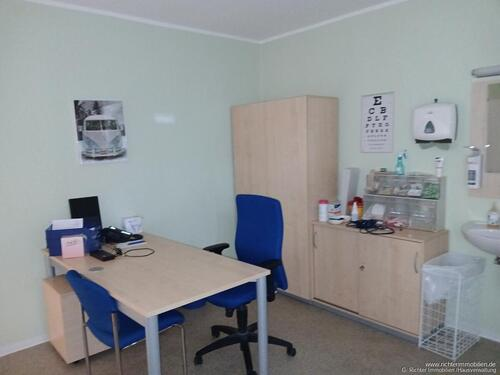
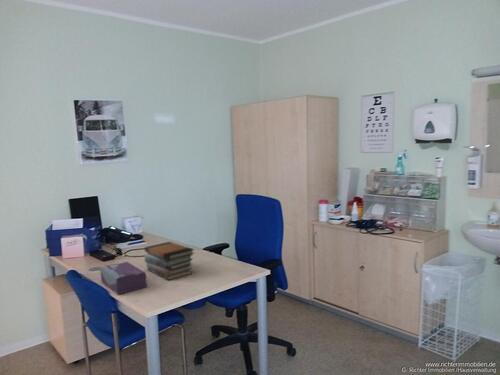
+ tissue box (122, 276)
+ book stack (168, 259)
